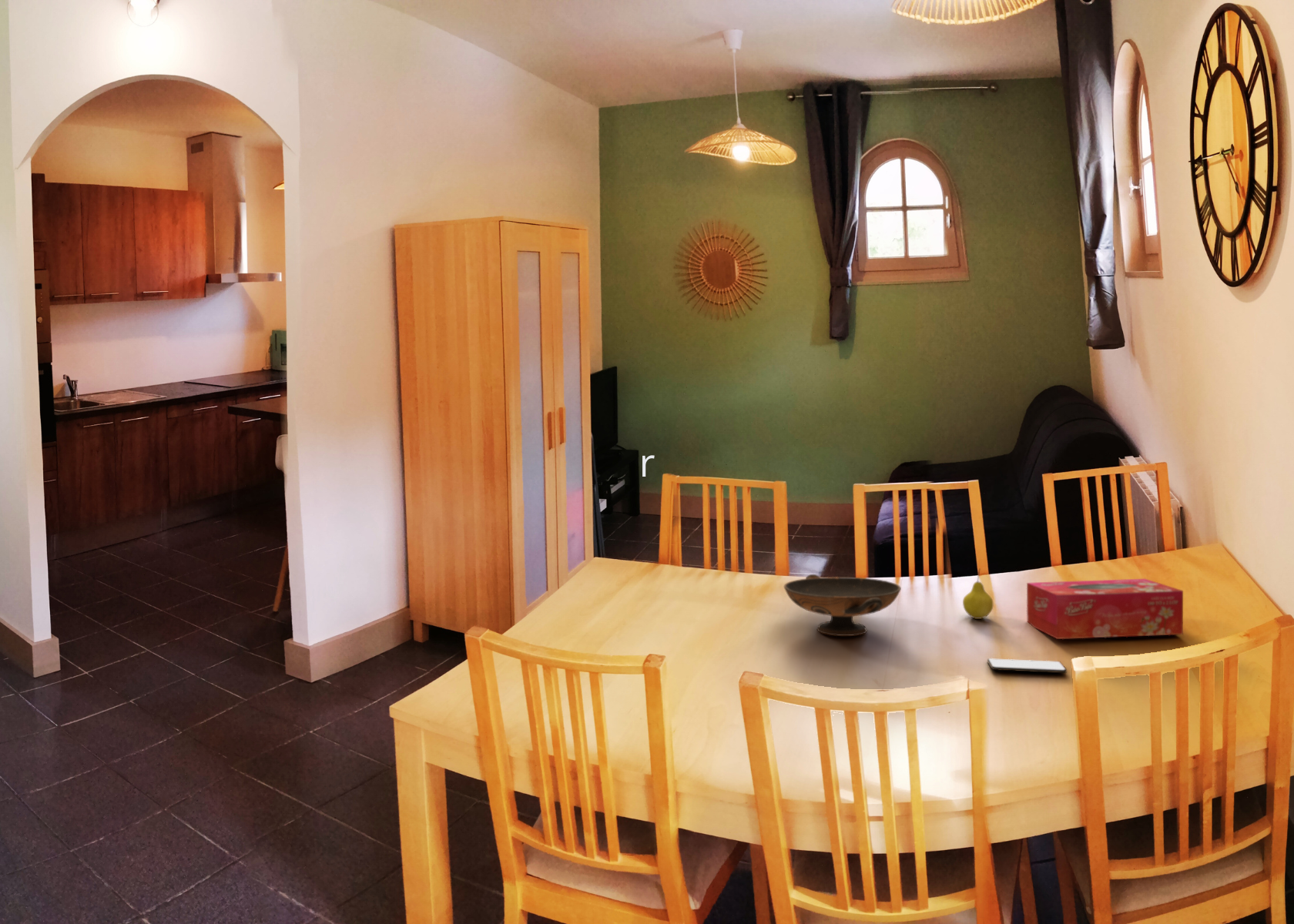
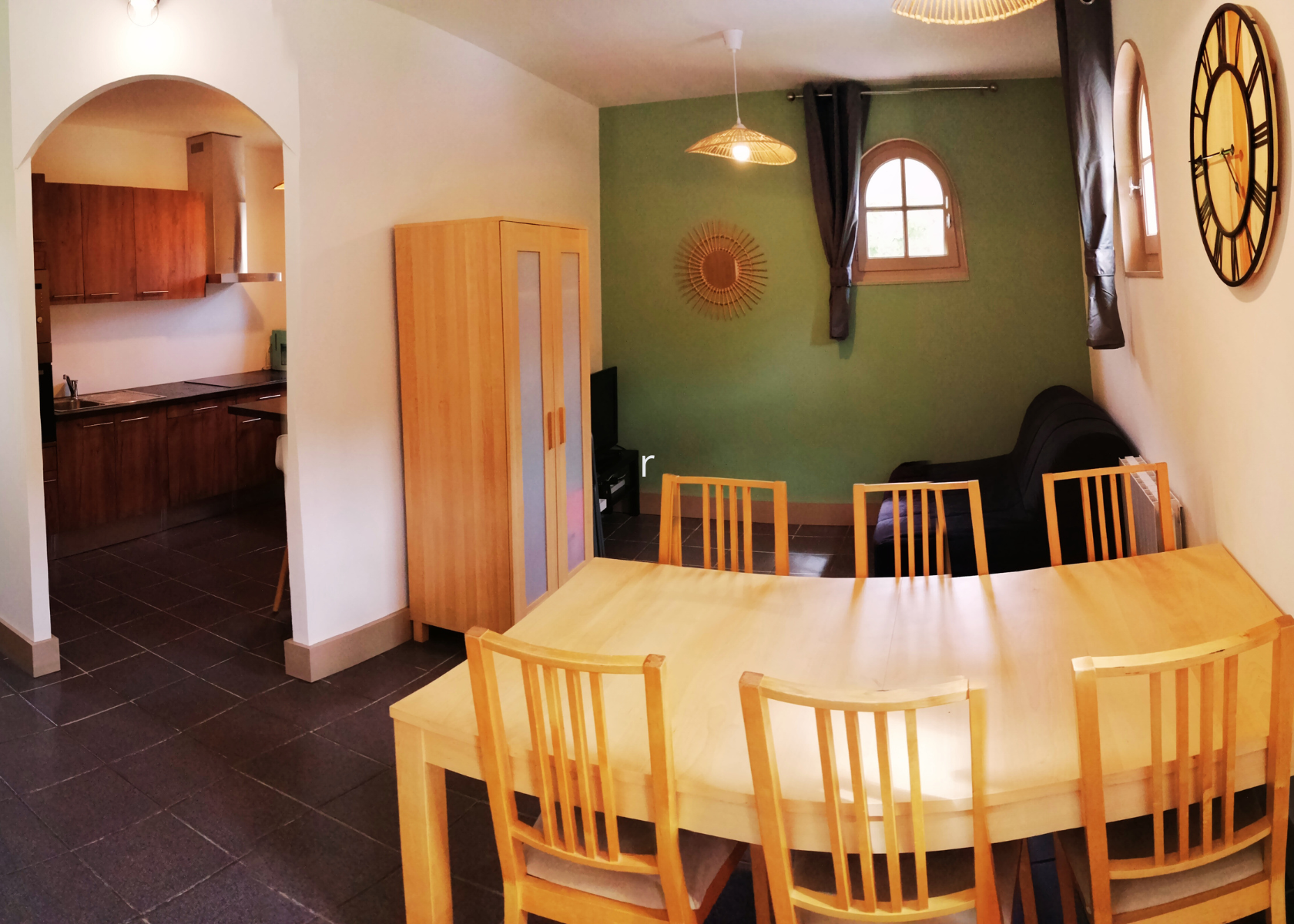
- tissue box (1102, 608)
- decorative bowl (842, 608)
- fruit (977, 594)
- smartphone (1026, 665)
